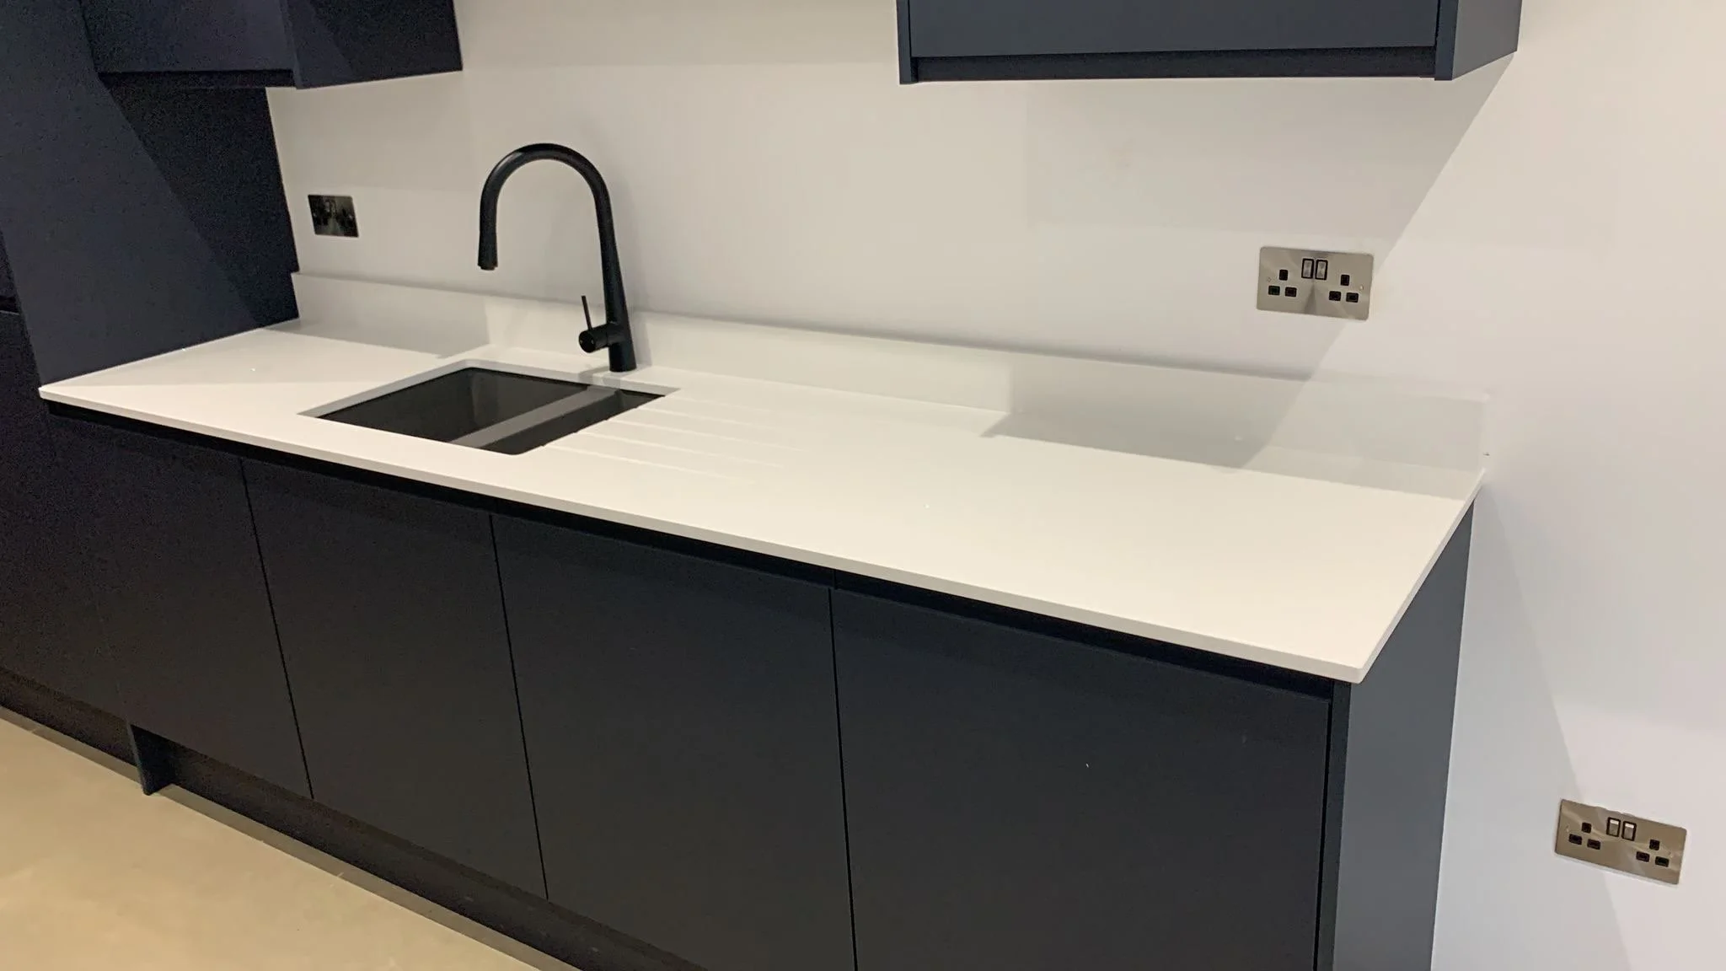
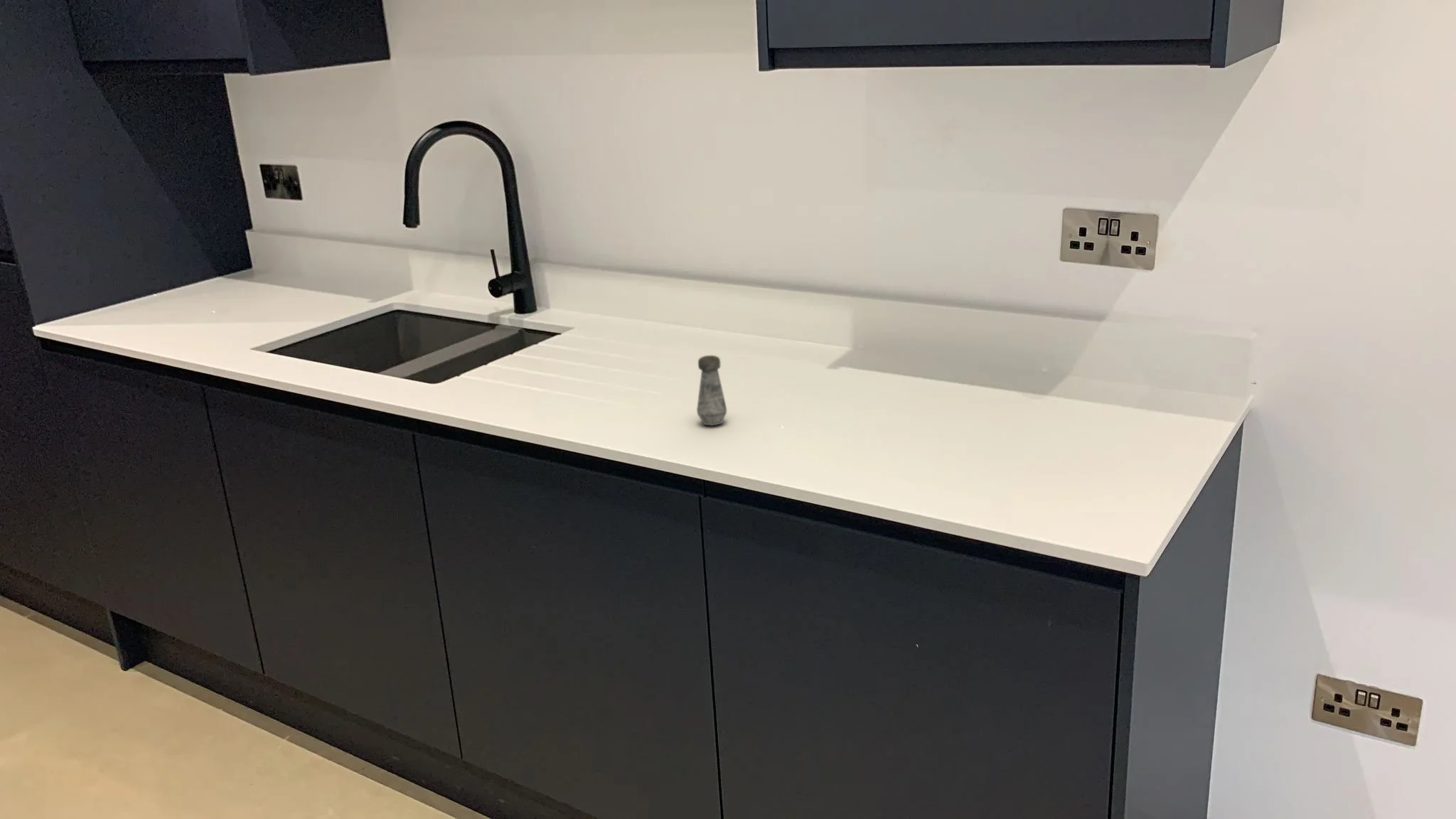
+ salt shaker (710, 390)
